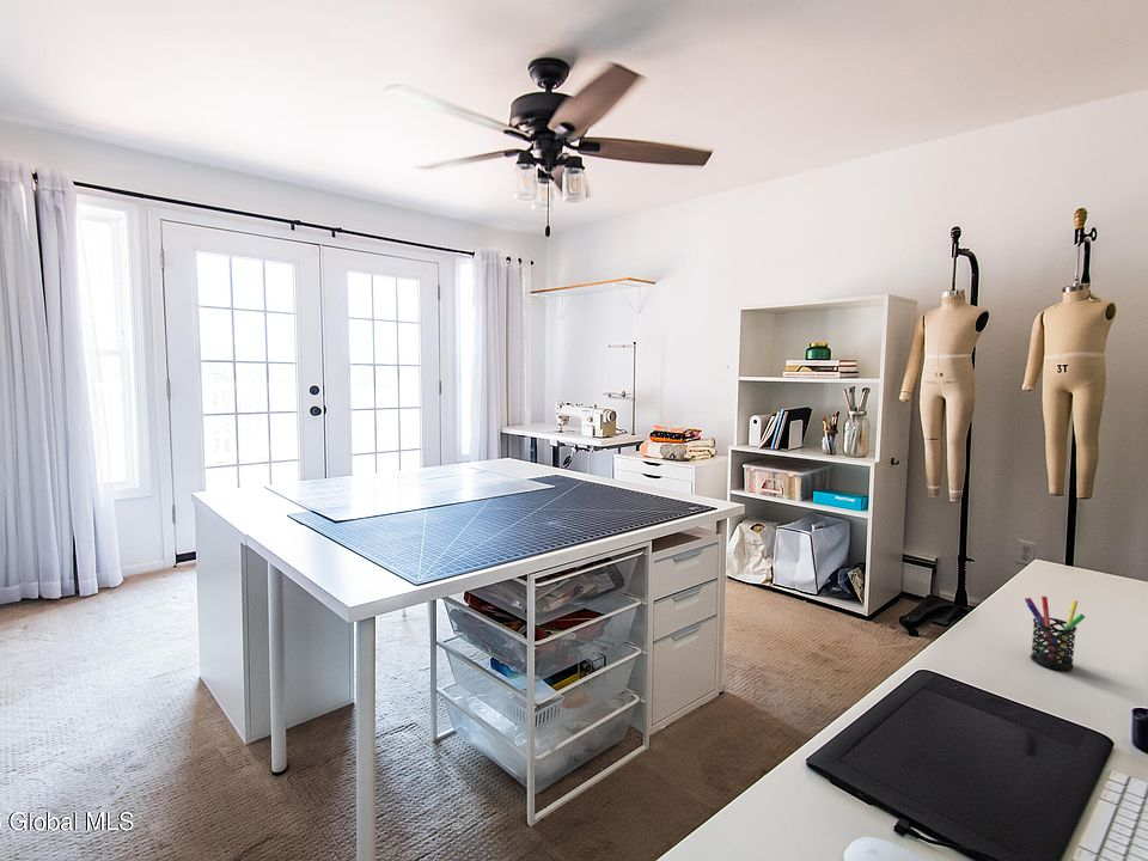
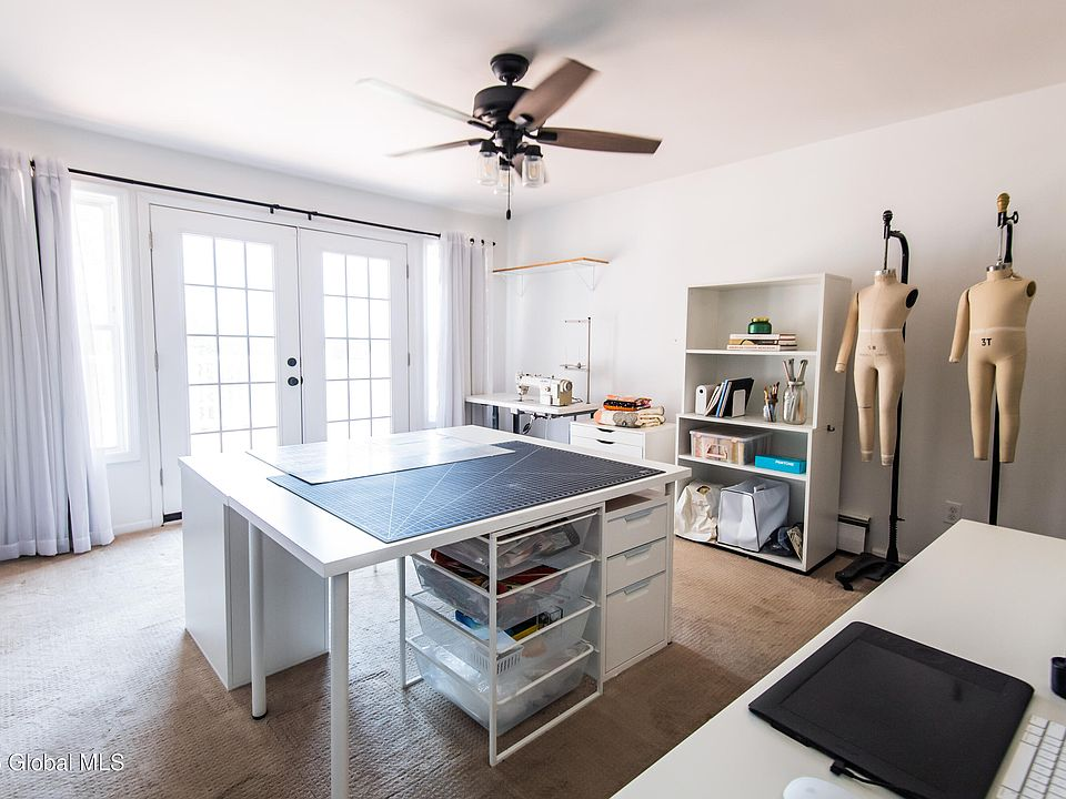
- pen holder (1056, 630)
